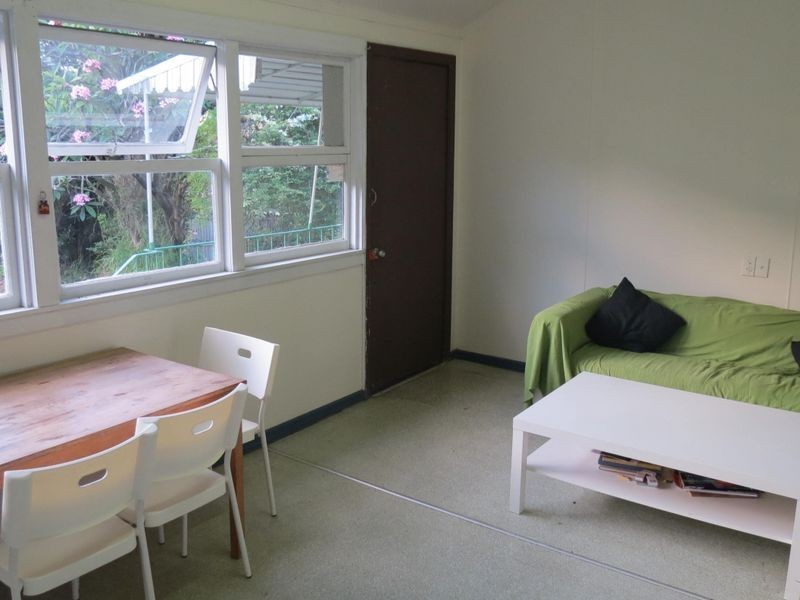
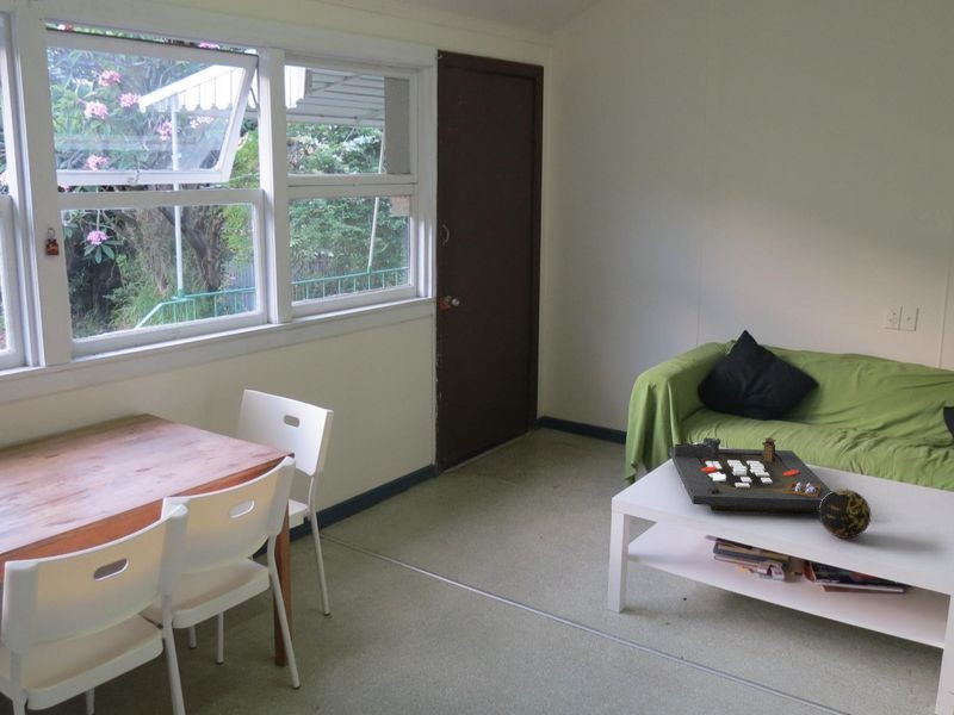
+ decorative orb (844, 512)
+ gameboard (747, 467)
